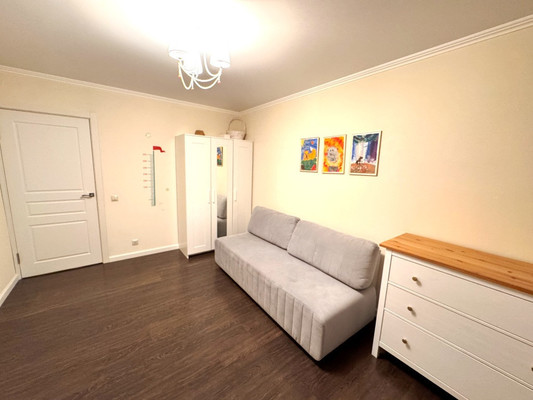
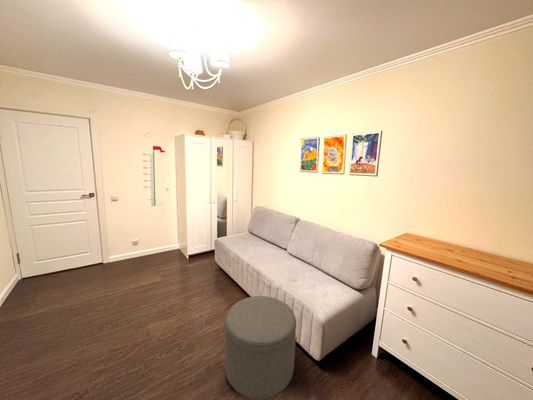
+ ottoman (260, 340)
